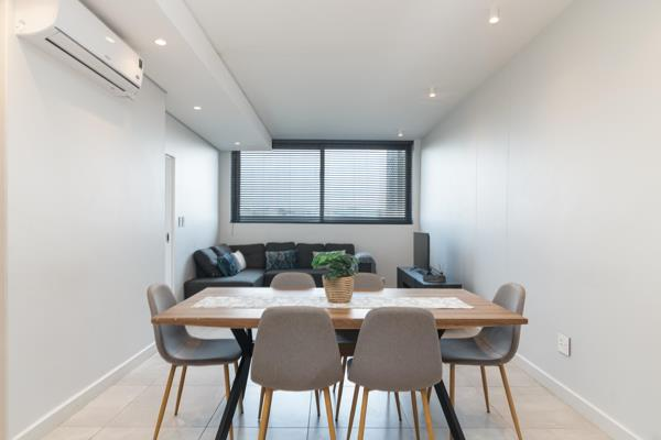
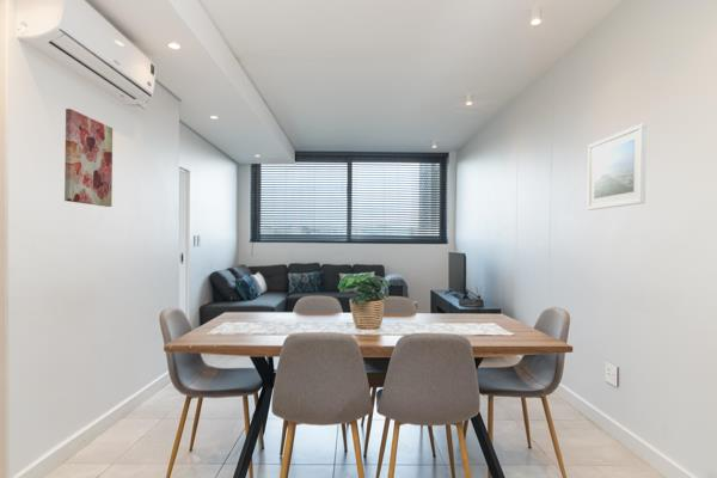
+ wall art (90, 161)
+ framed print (613, 171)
